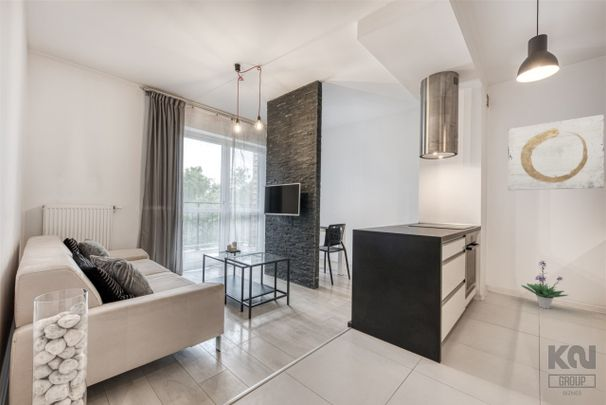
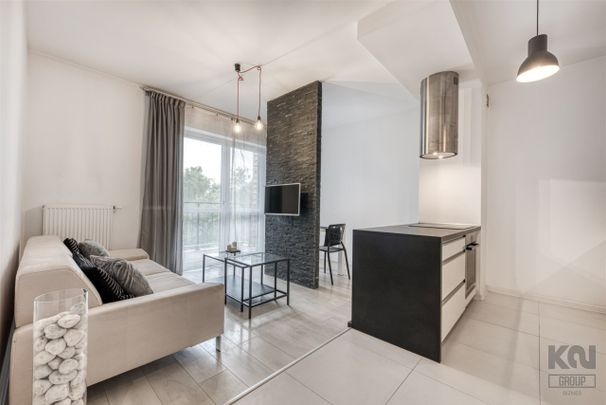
- potted plant (543, 284)
- wall art (551, 155)
